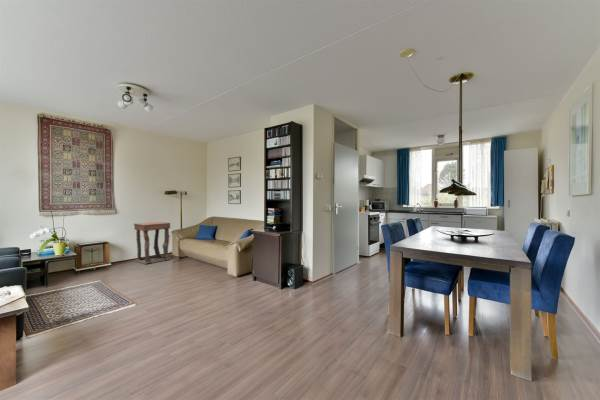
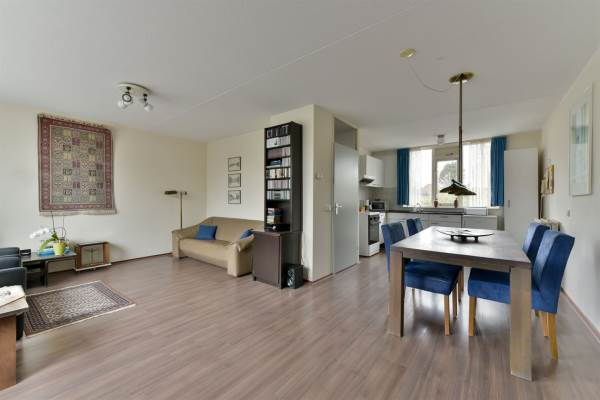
- side table (154, 241)
